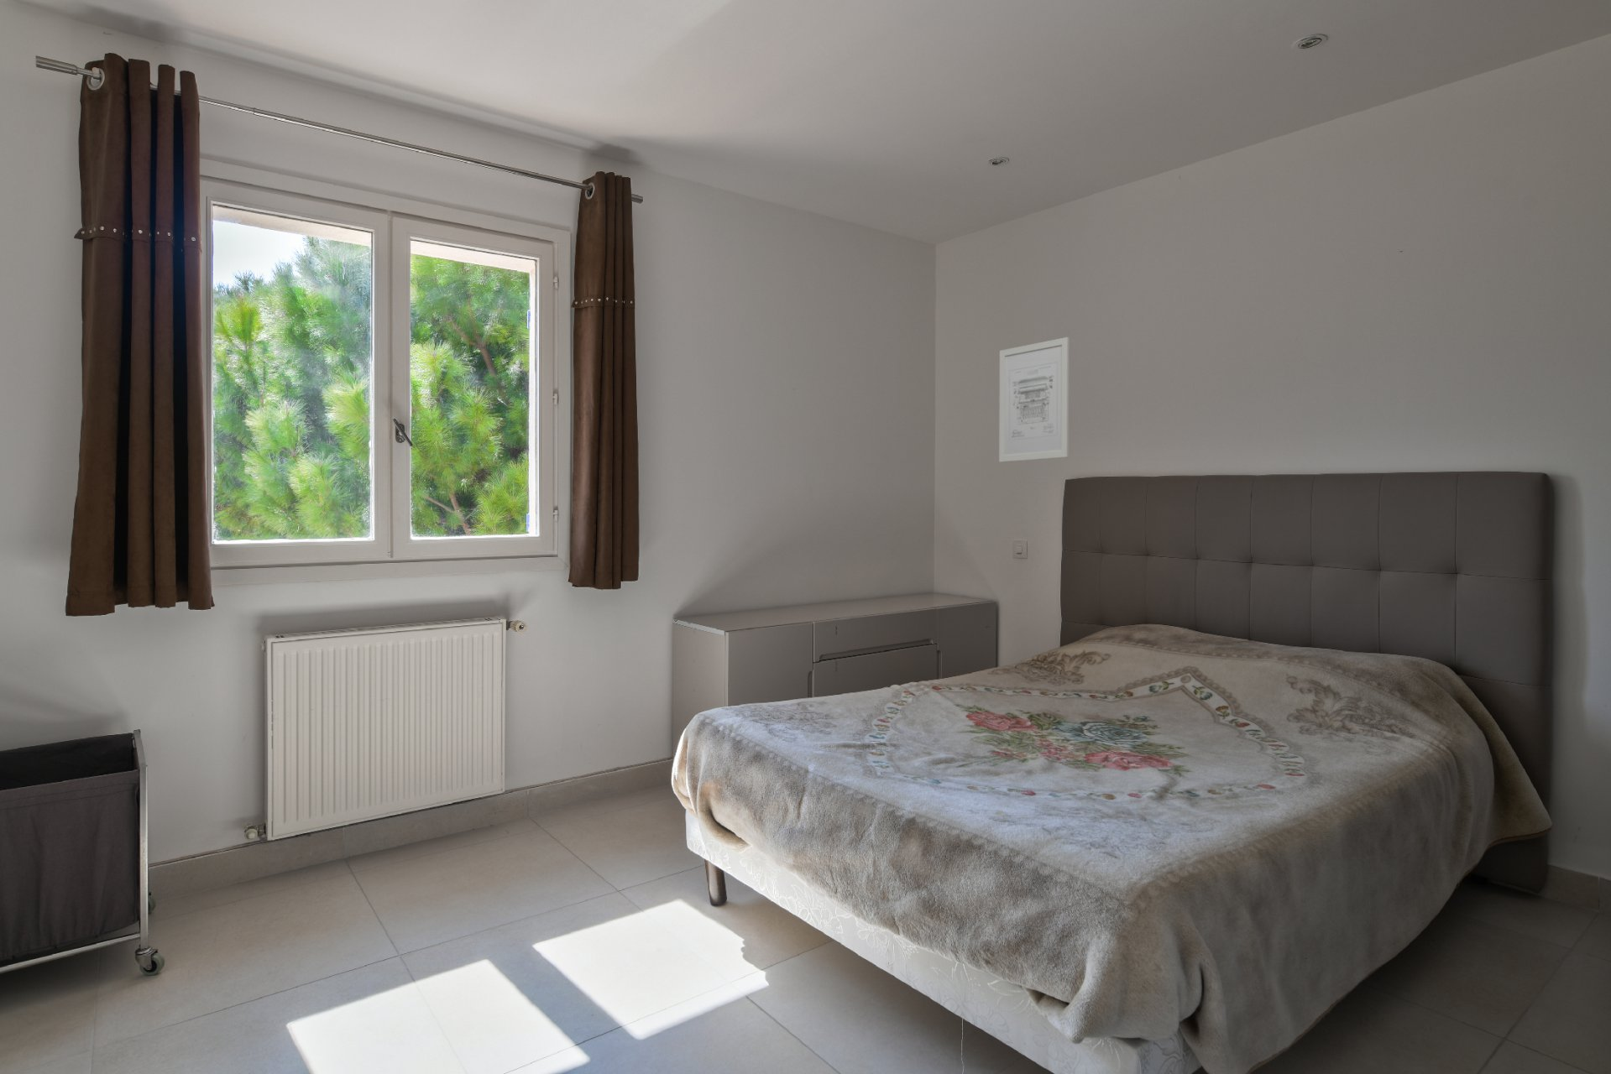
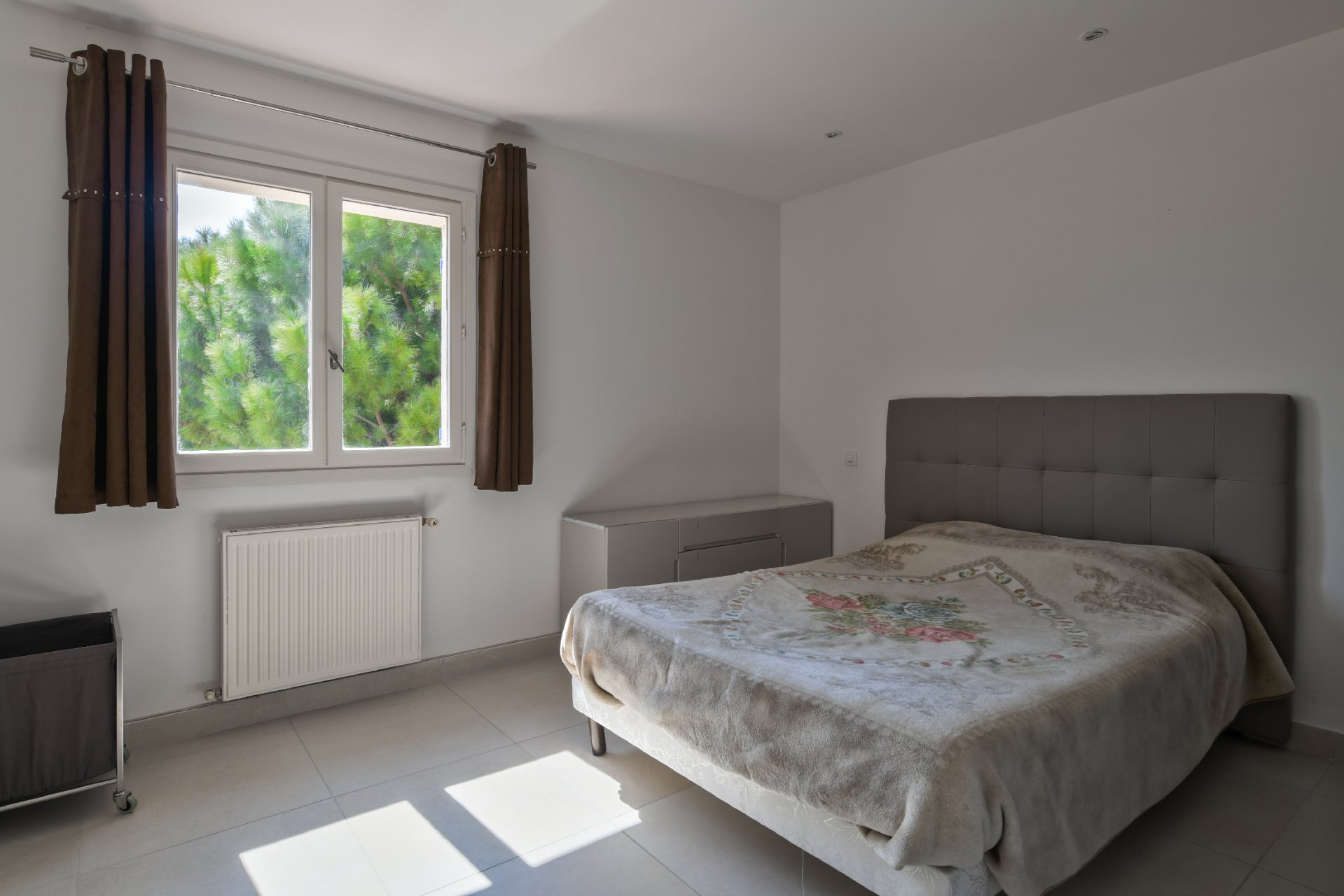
- wall art (1032, 402)
